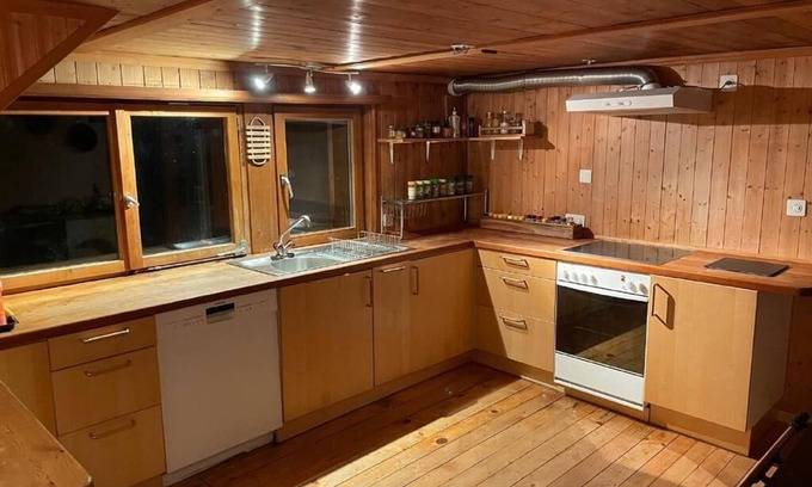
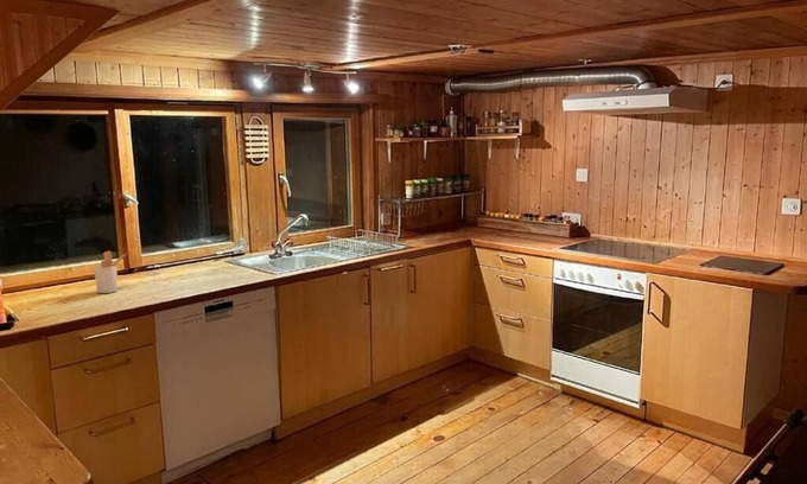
+ utensil holder (112, 272)
